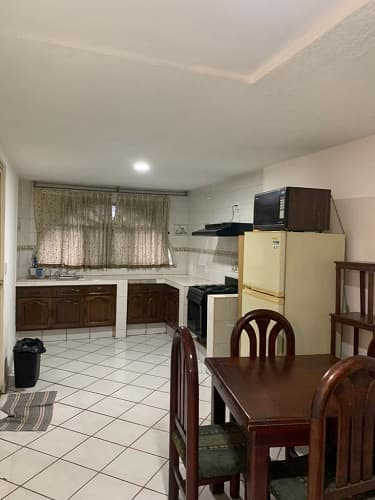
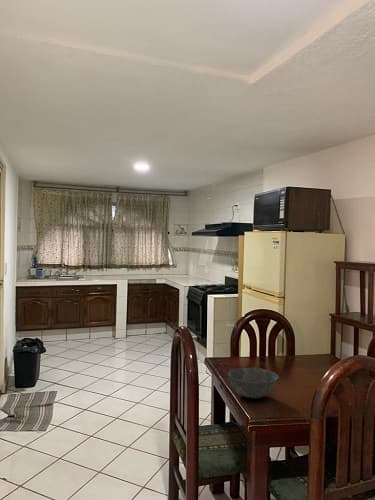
+ bowl (252, 385)
